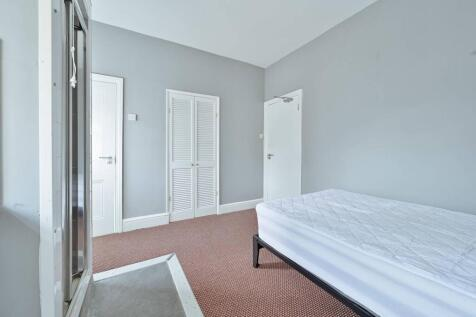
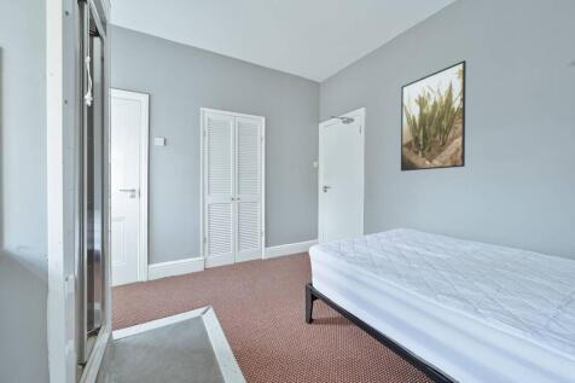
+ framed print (429, 122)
